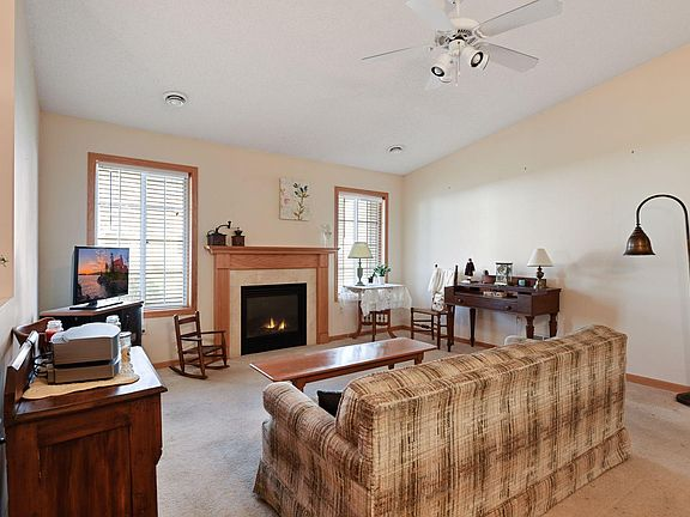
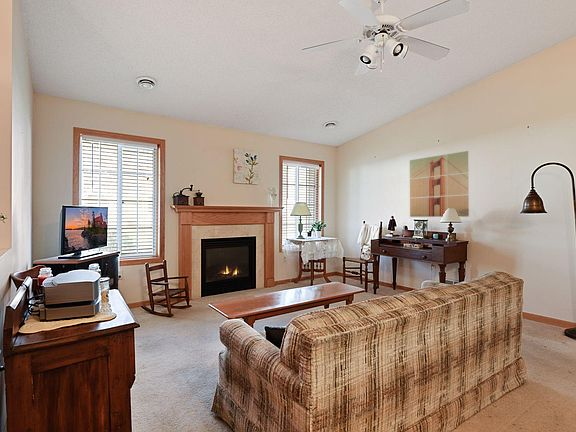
+ wall art (437, 186)
